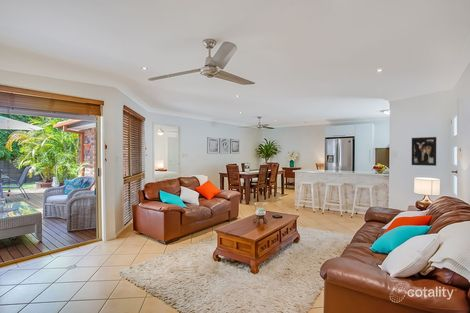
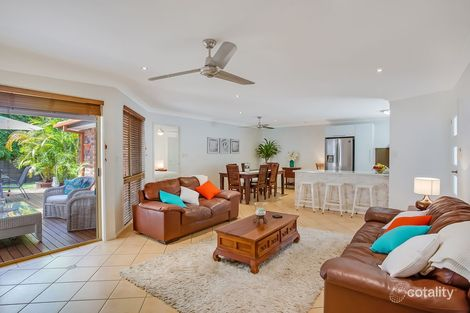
- wall art (423, 151)
